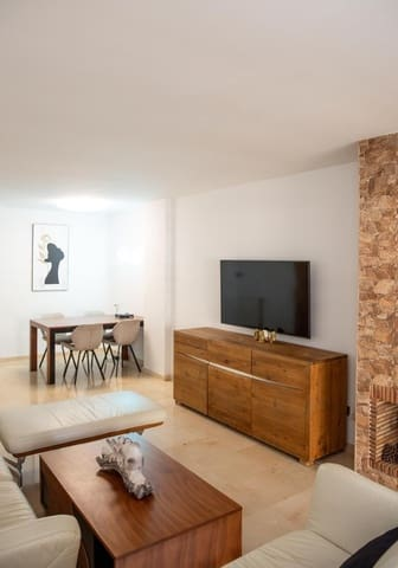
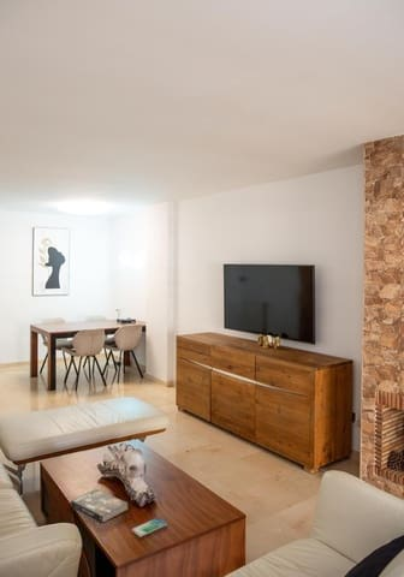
+ smartphone (149, 527)
+ book (99, 505)
